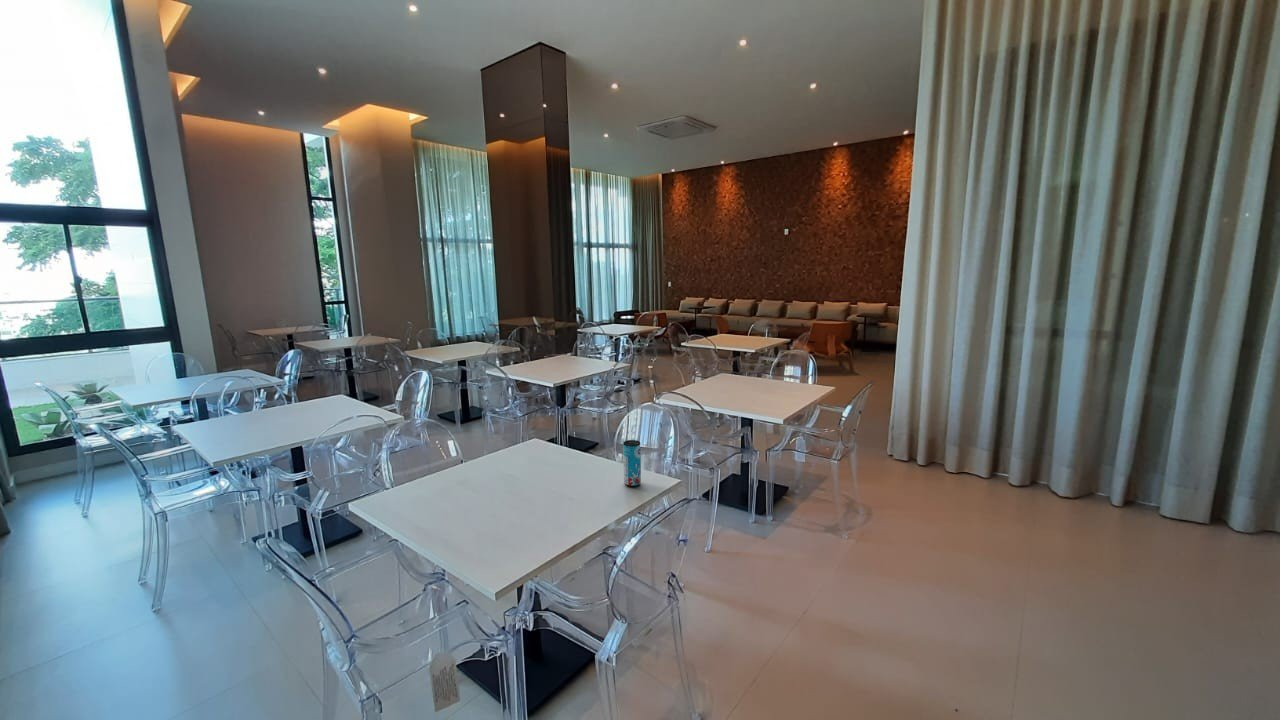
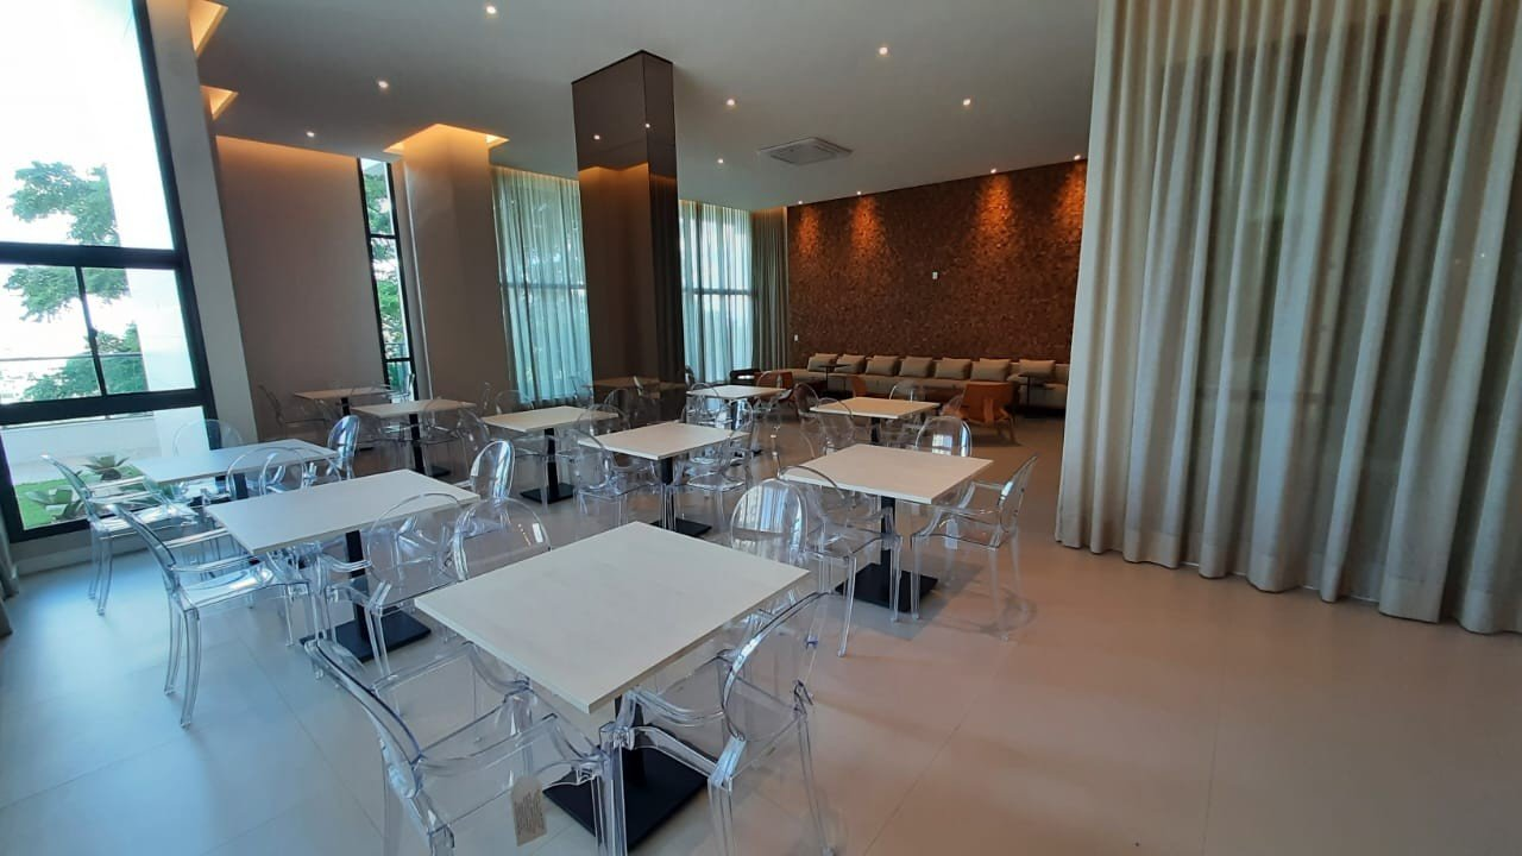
- beverage can (632, 463)
